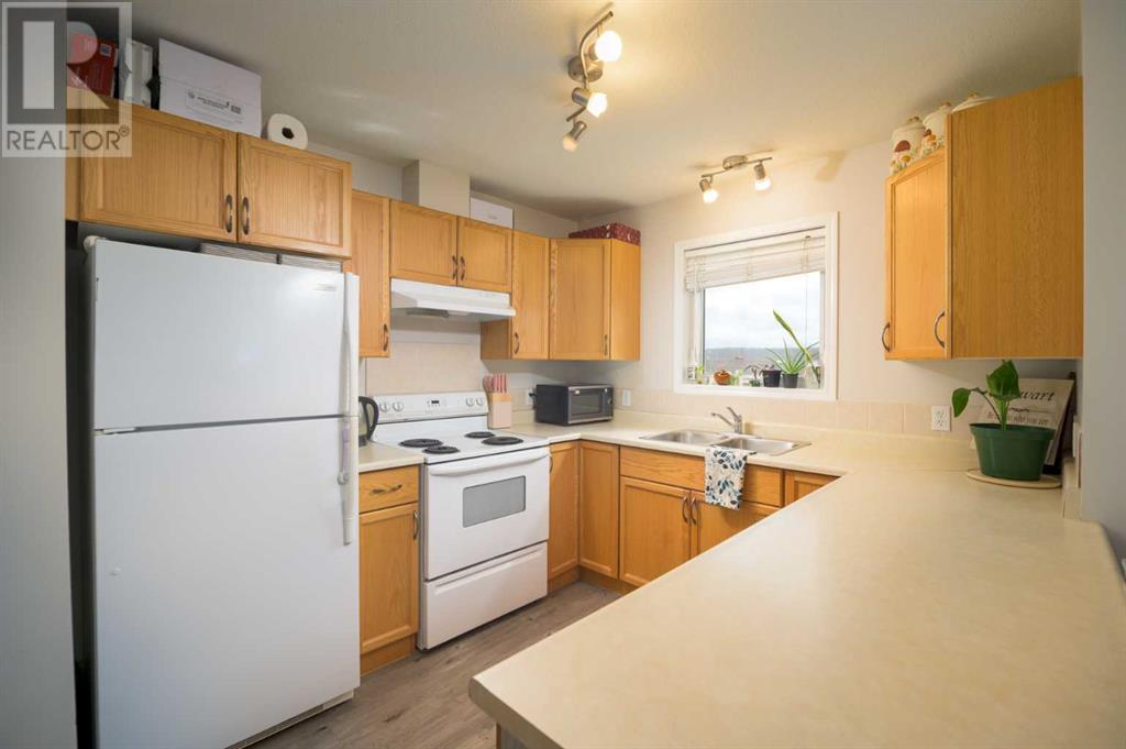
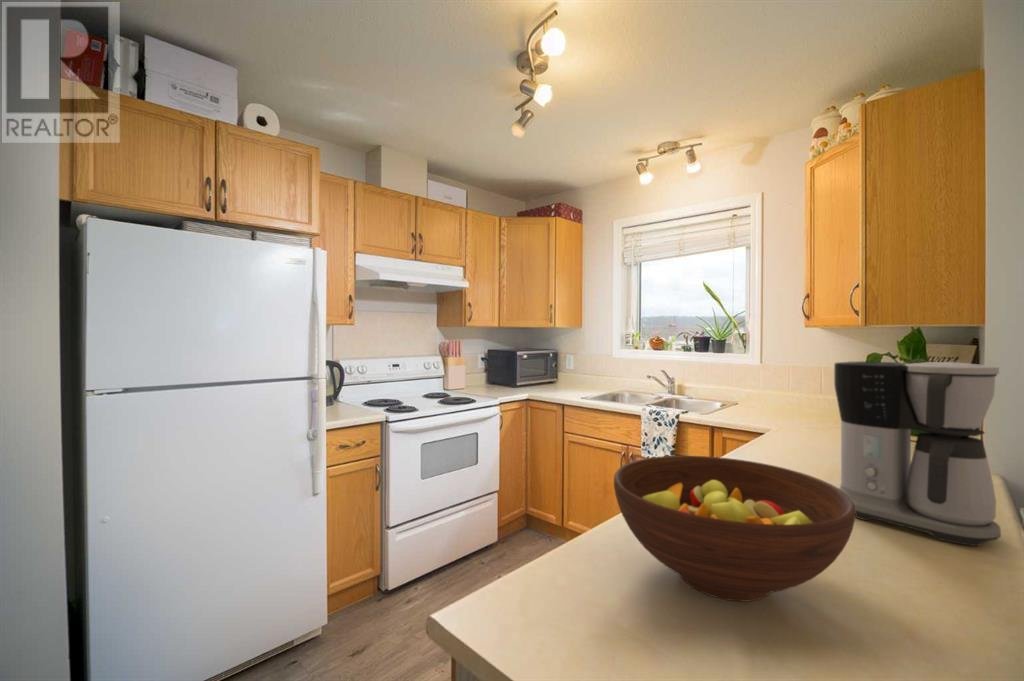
+ coffee maker (906, 442)
+ fruit bowl (722, 531)
